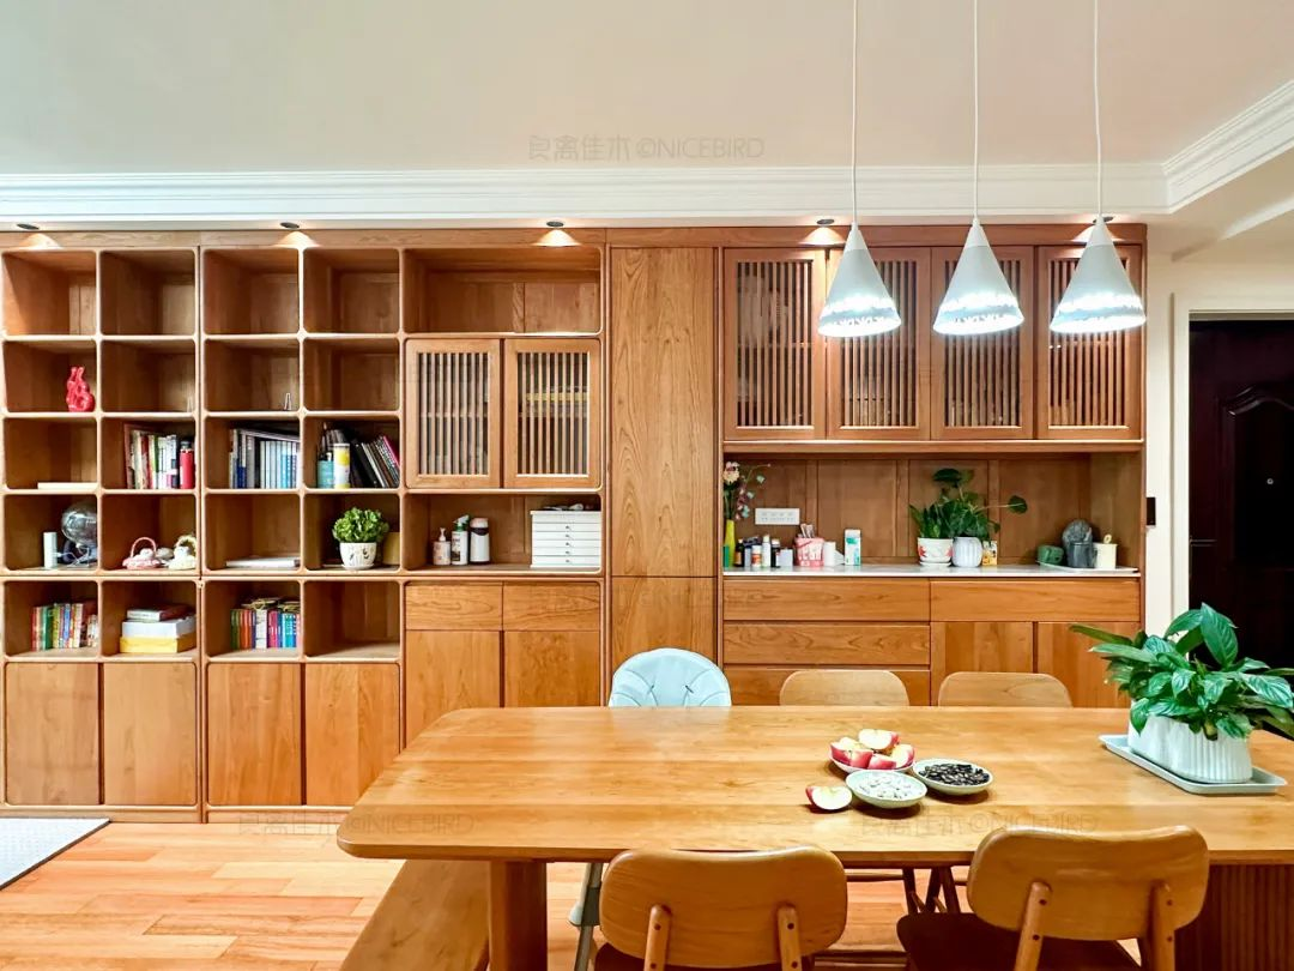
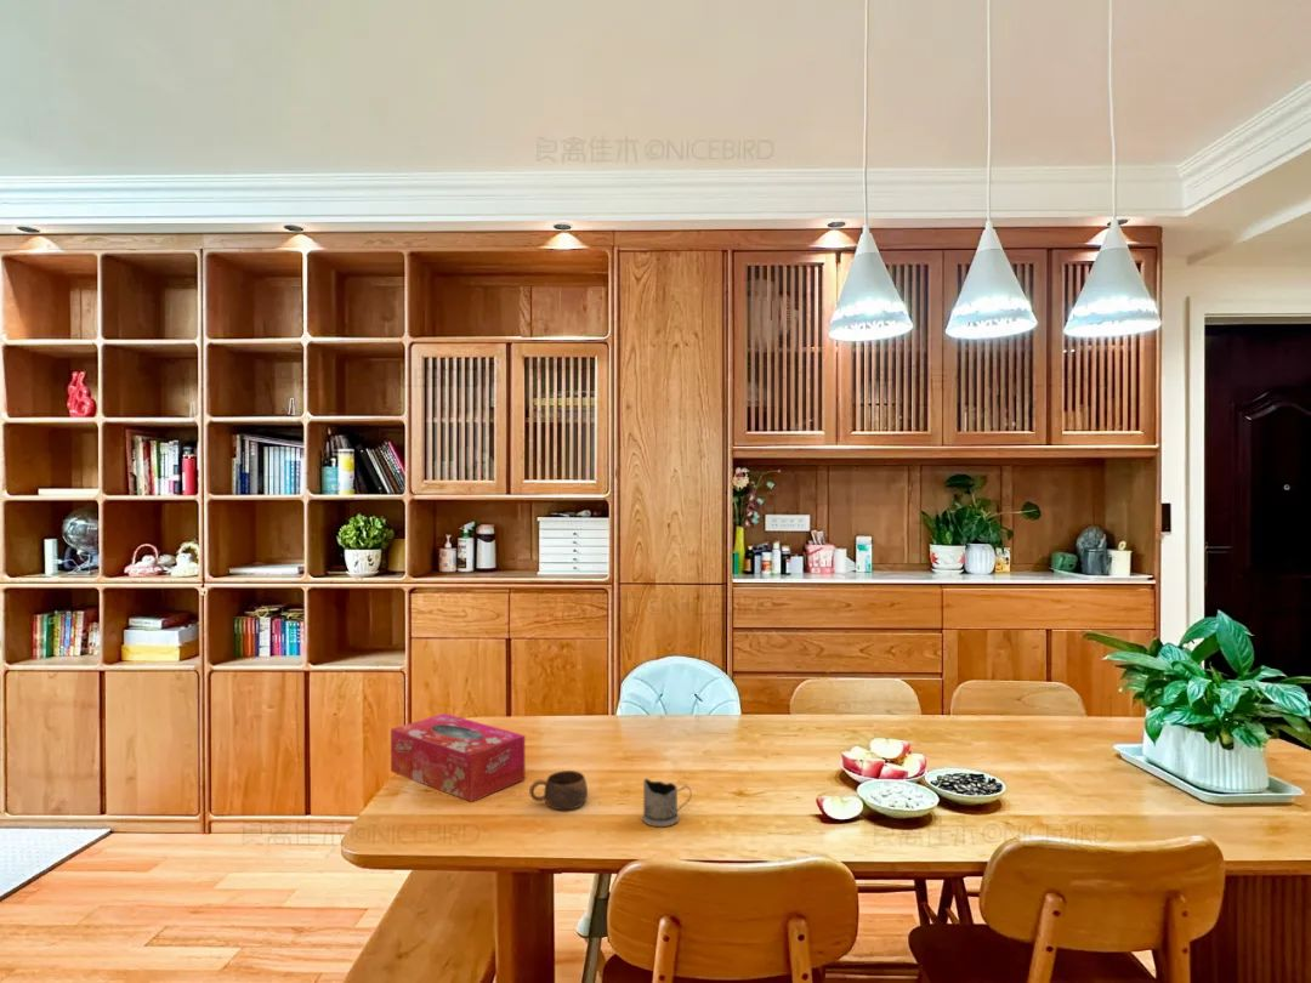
+ tissue box (456, 754)
+ tea glass holder (666, 799)
+ cup (558, 789)
